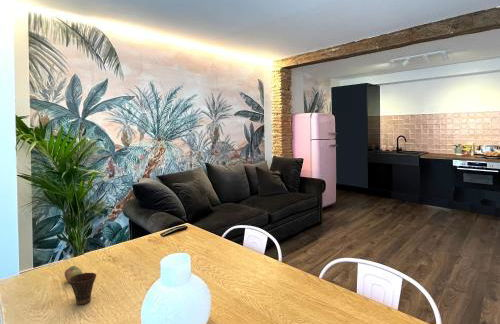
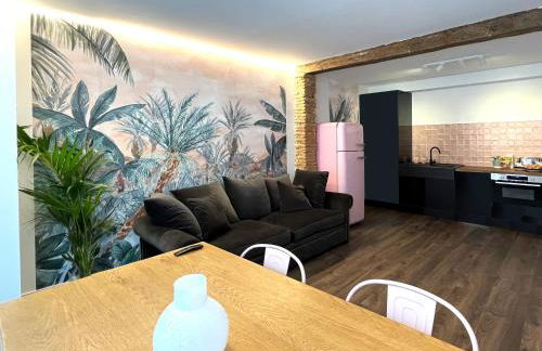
- cup (83, 289)
- apple (72, 273)
